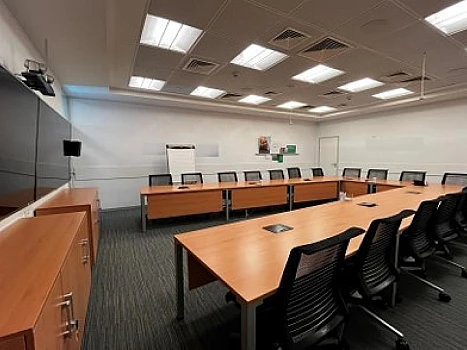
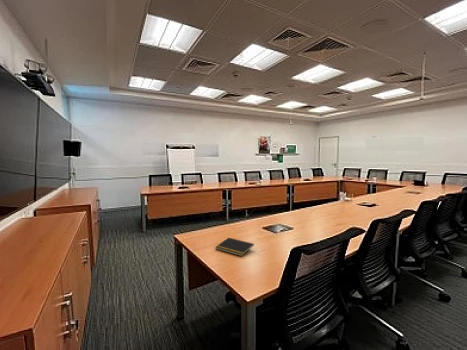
+ notepad (234, 246)
